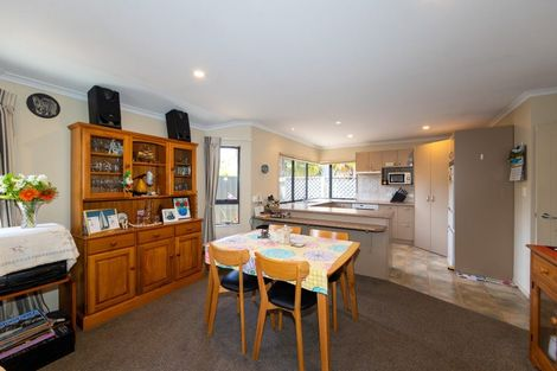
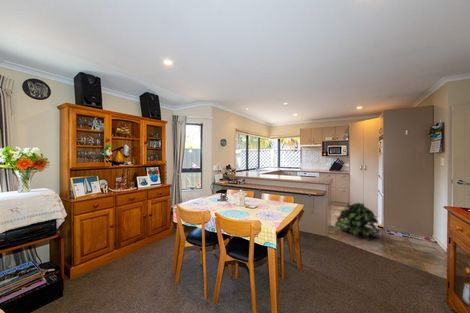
+ potted plant (356, 217)
